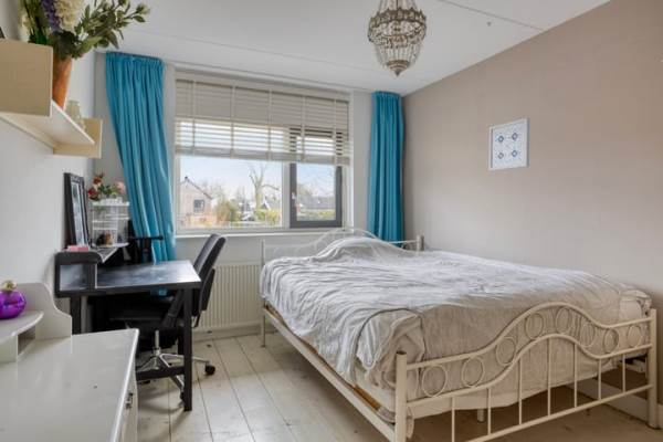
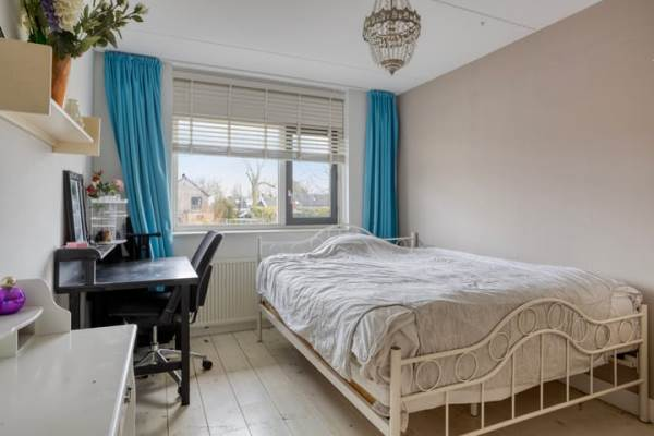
- wall art (507, 146)
